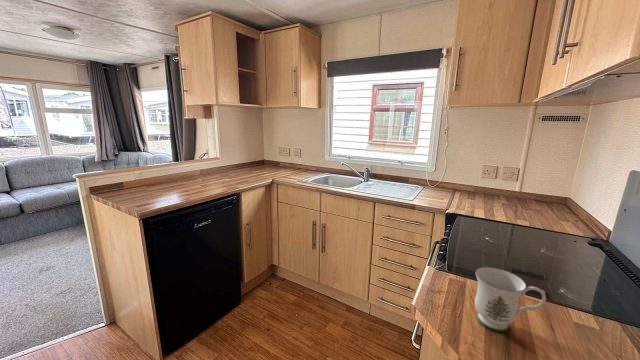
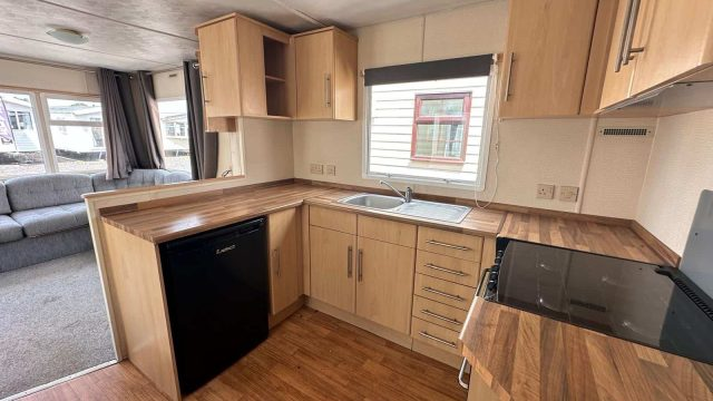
- mug (505, 302)
